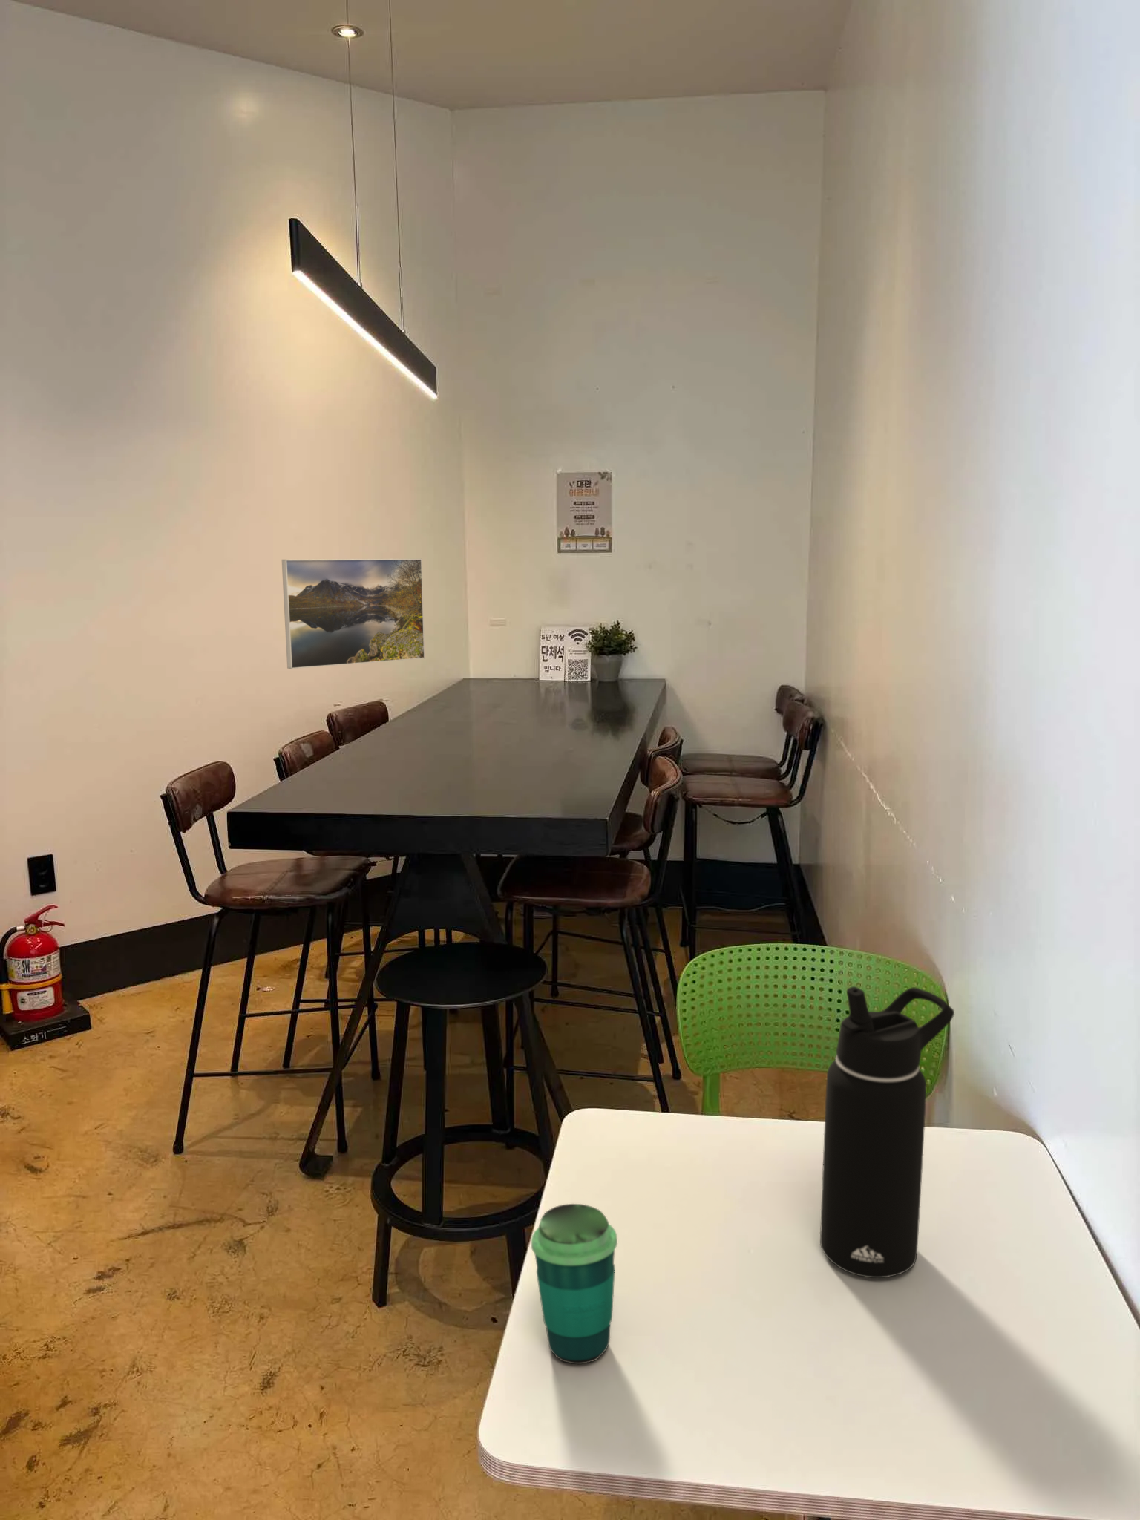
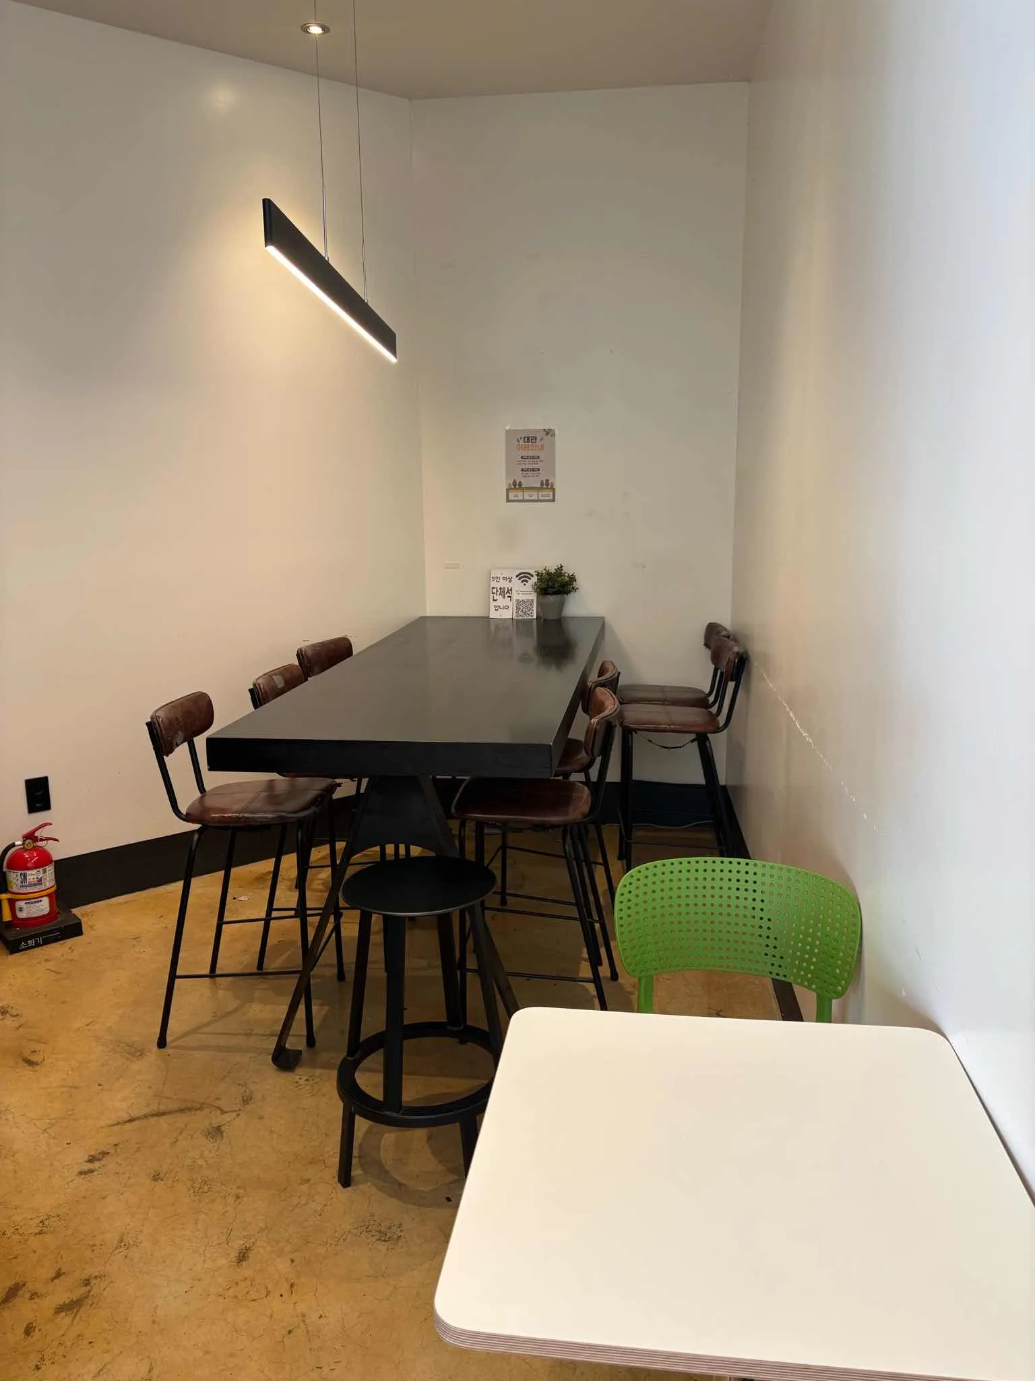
- water bottle (885, 1117)
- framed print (357, 612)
- cup (575, 1281)
